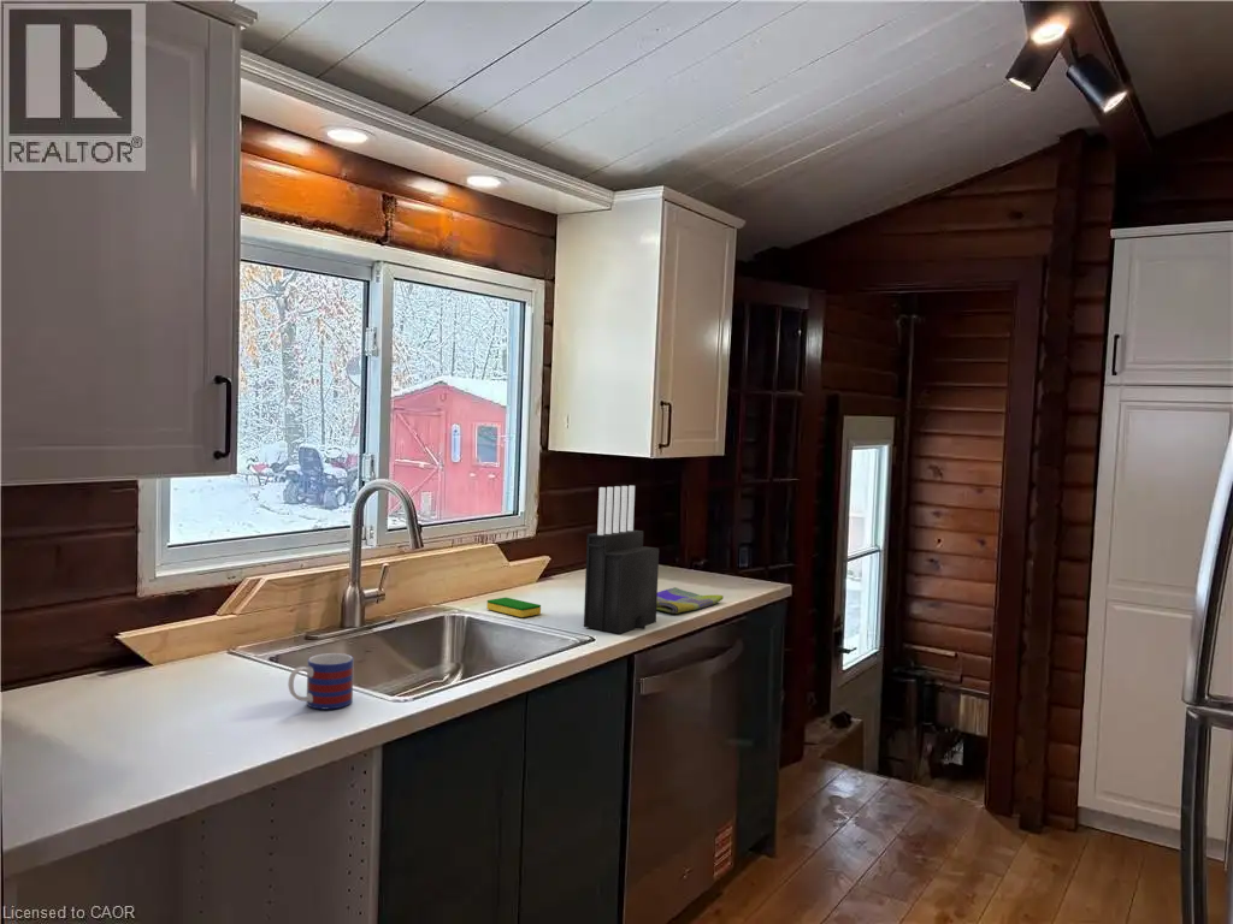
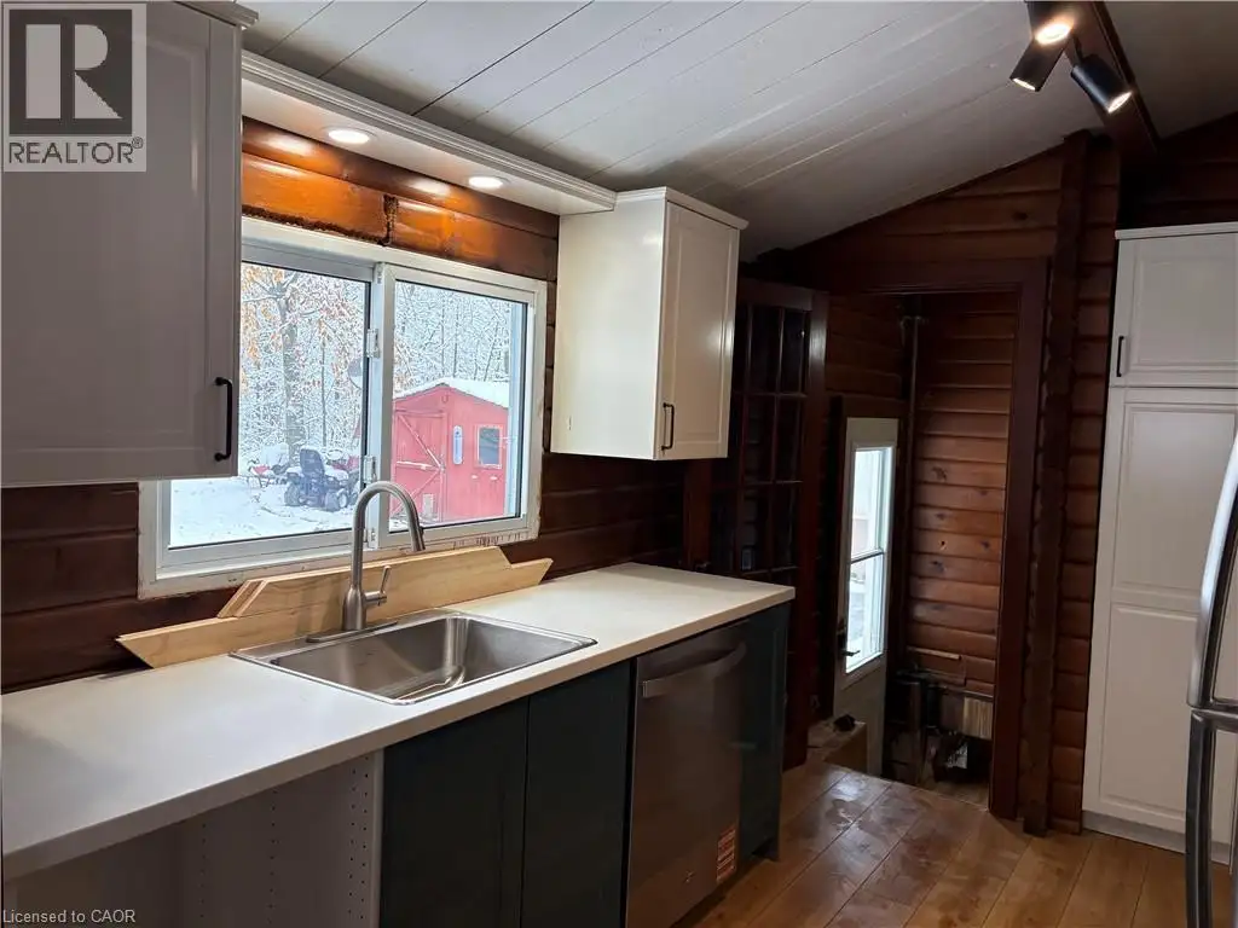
- dish sponge (513, 606)
- mug (320, 682)
- dish towel (676, 599)
- knife block (626, 556)
